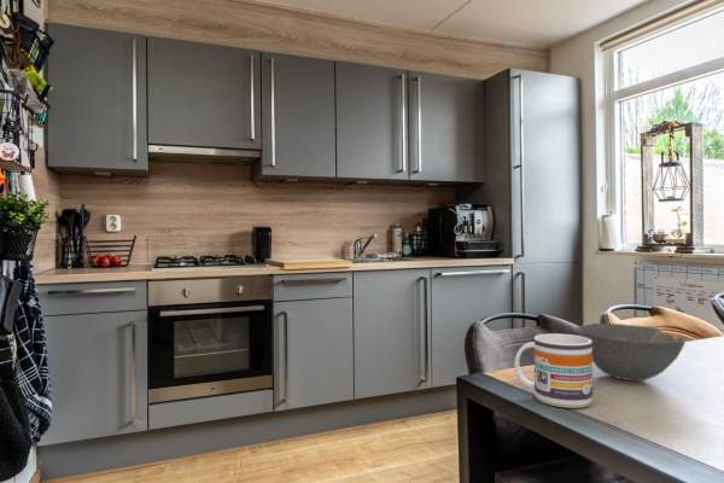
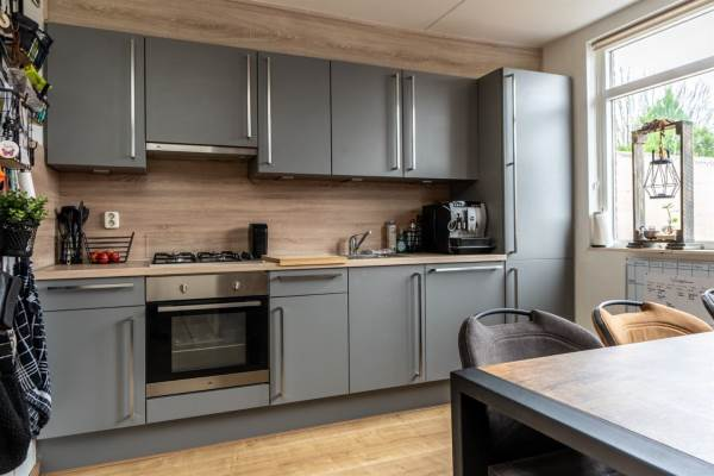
- mug (556, 367)
- bowl (629, 355)
